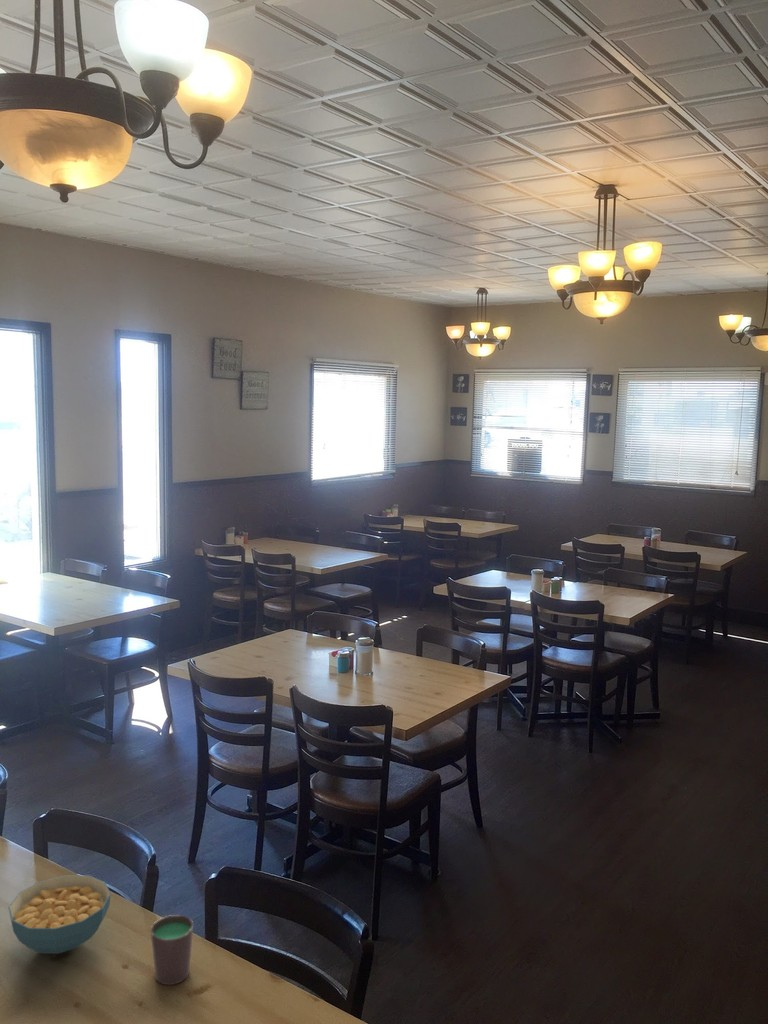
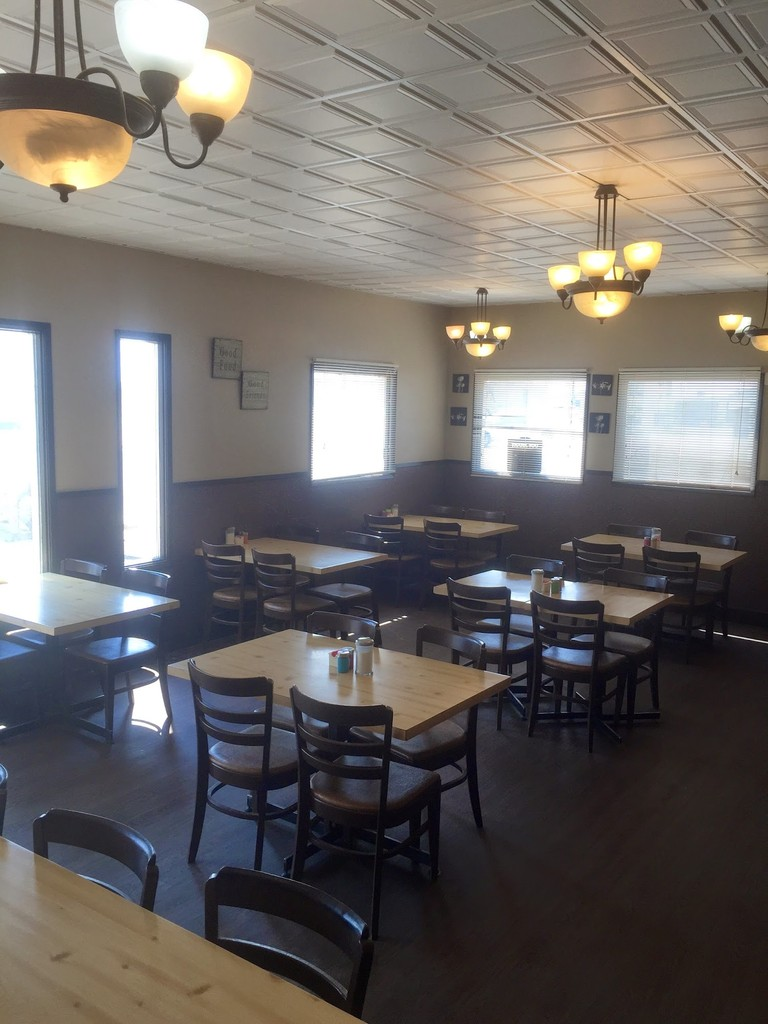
- cereal bowl (60, 922)
- cup (172, 950)
